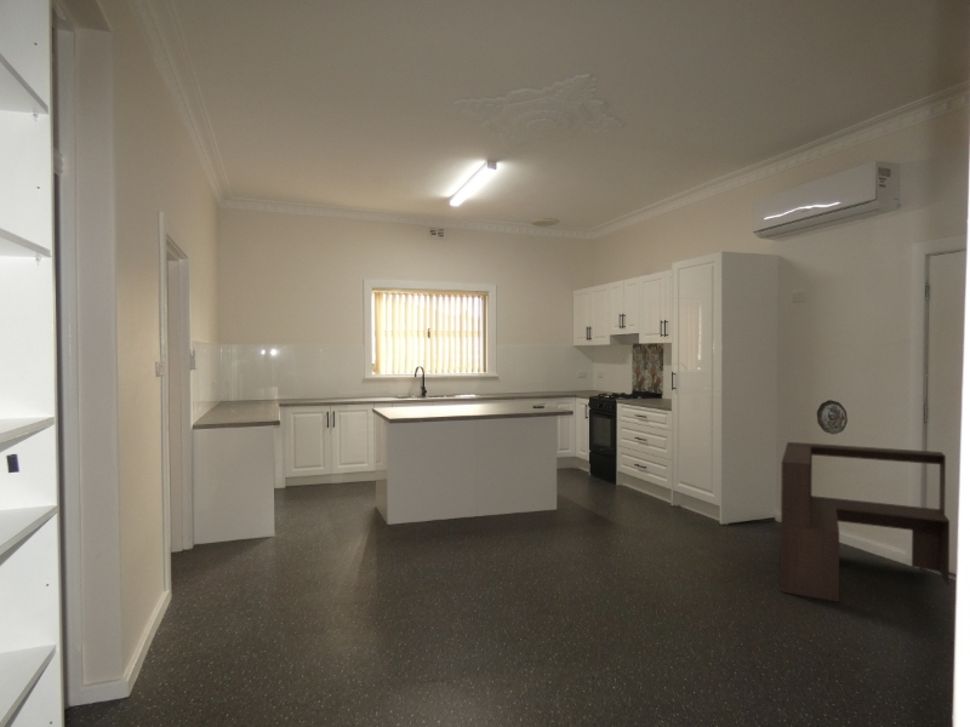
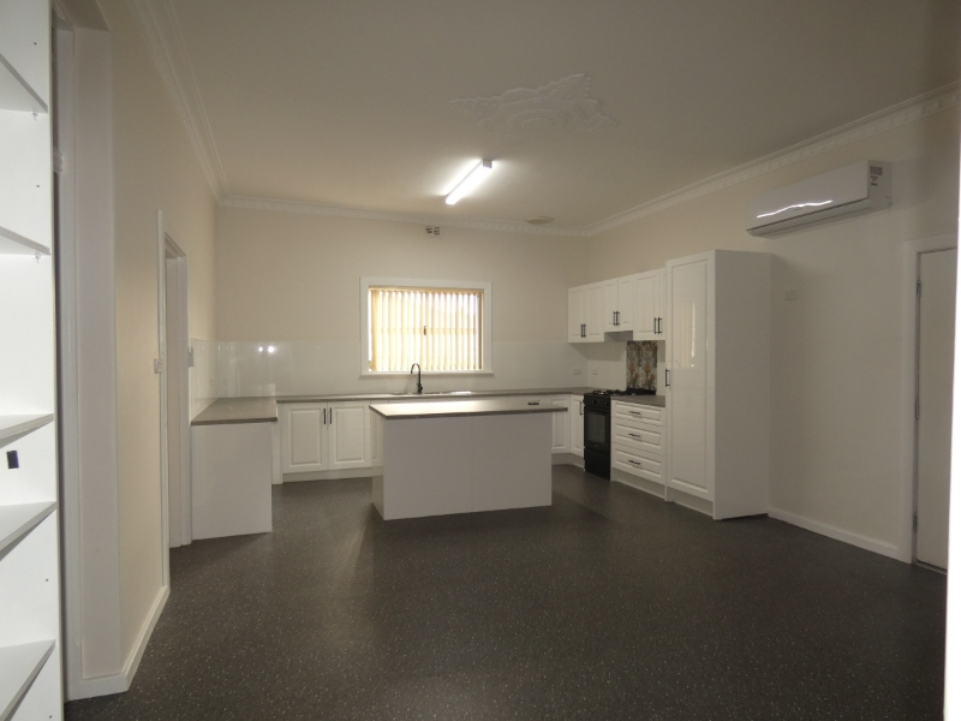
- bench (863, 519)
- decorative plate (832, 417)
